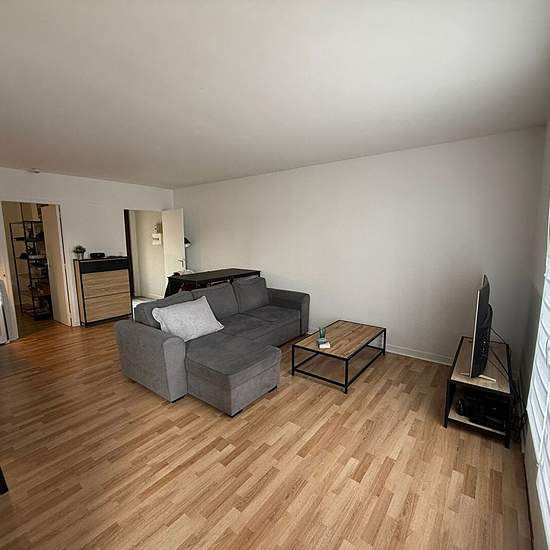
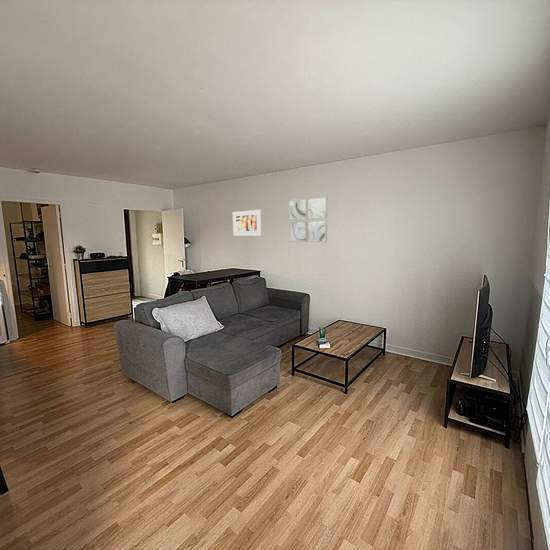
+ wall art (307, 219)
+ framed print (246, 223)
